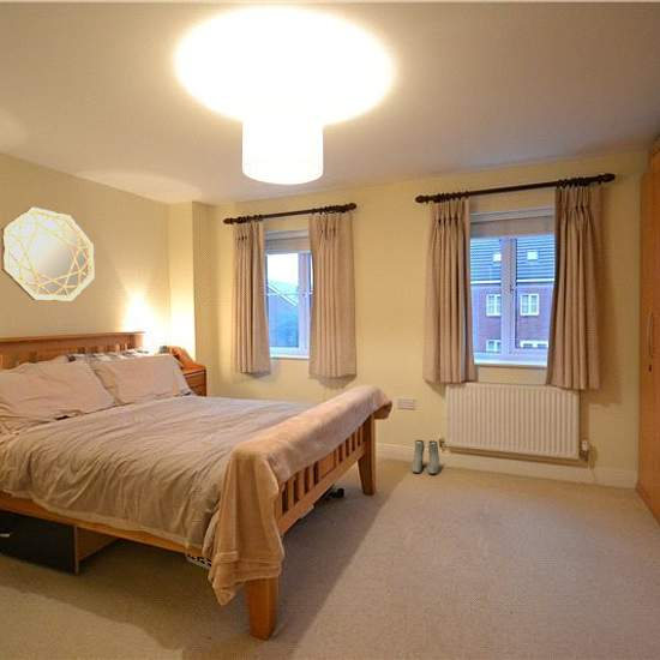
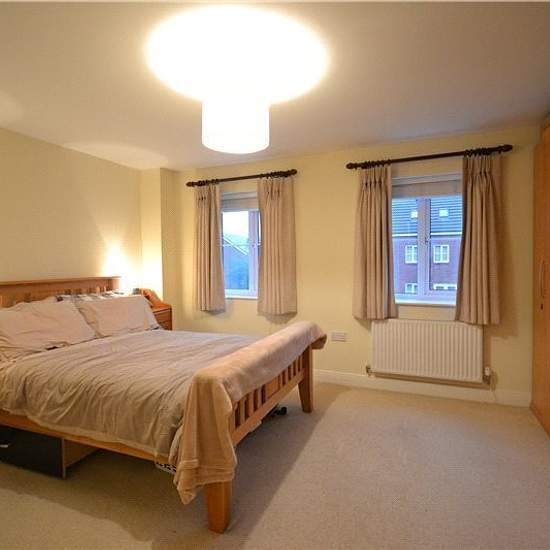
- boots (422, 456)
- home mirror (52, 256)
